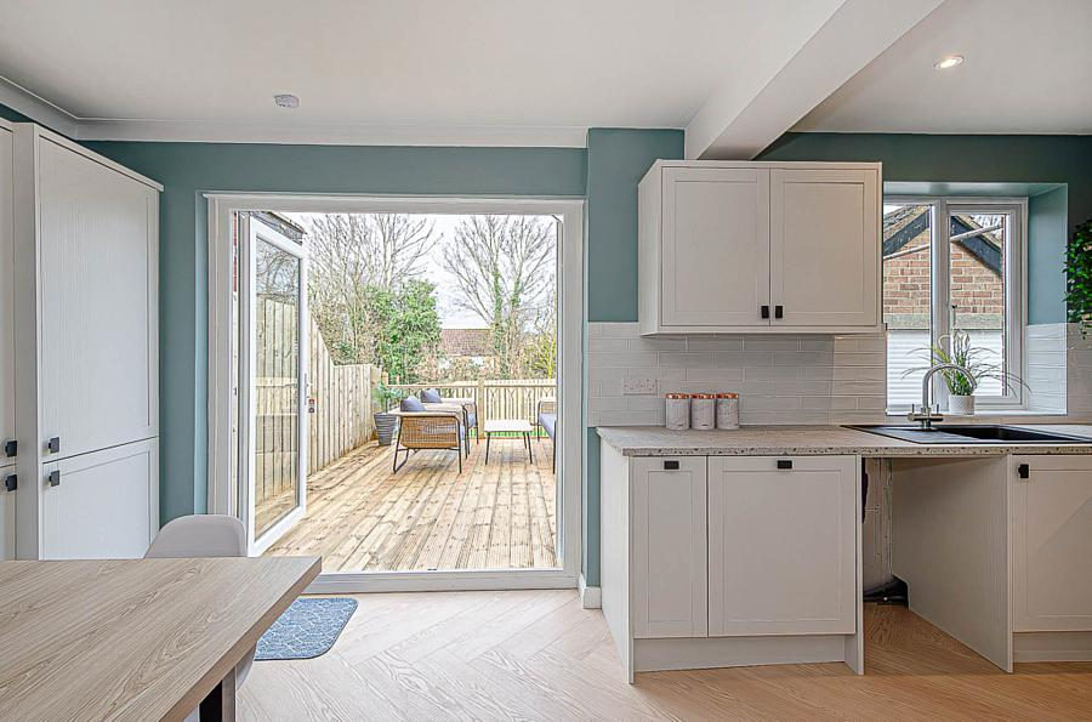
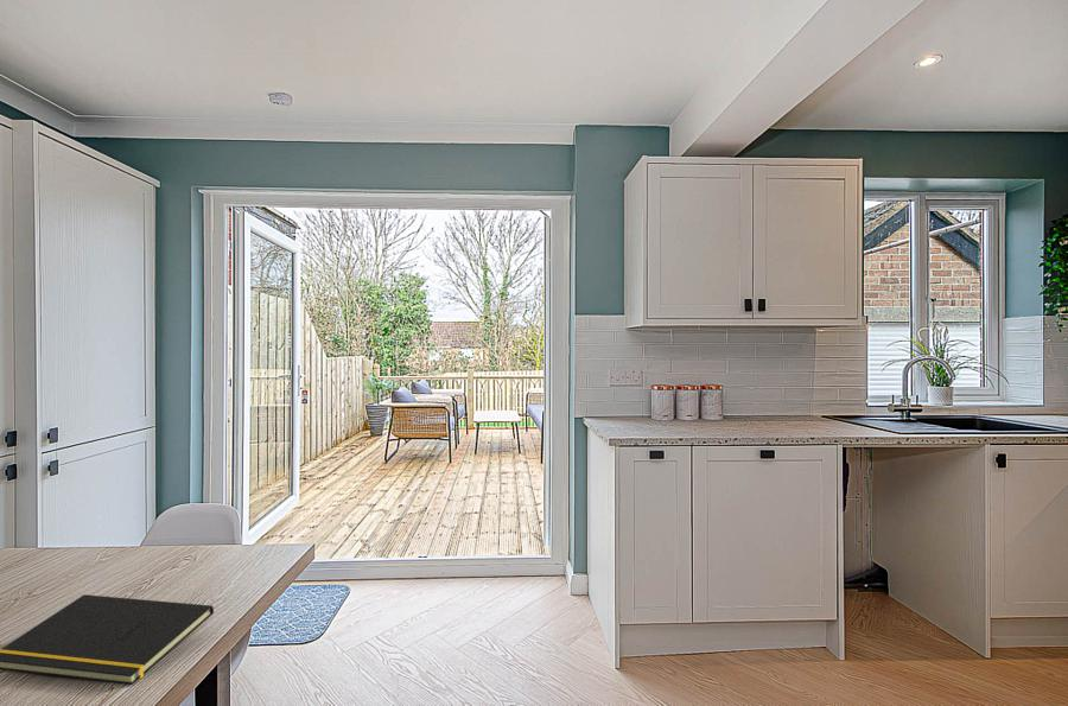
+ notepad (106, 635)
